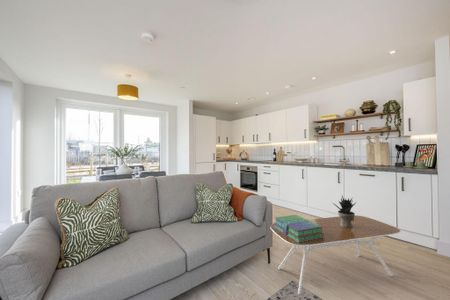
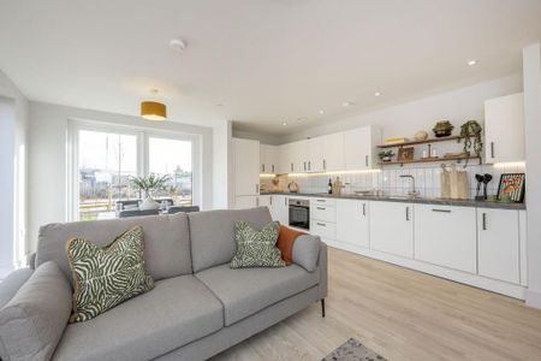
- stack of books (296, 226)
- coffee table (330, 246)
- potted plant (347, 210)
